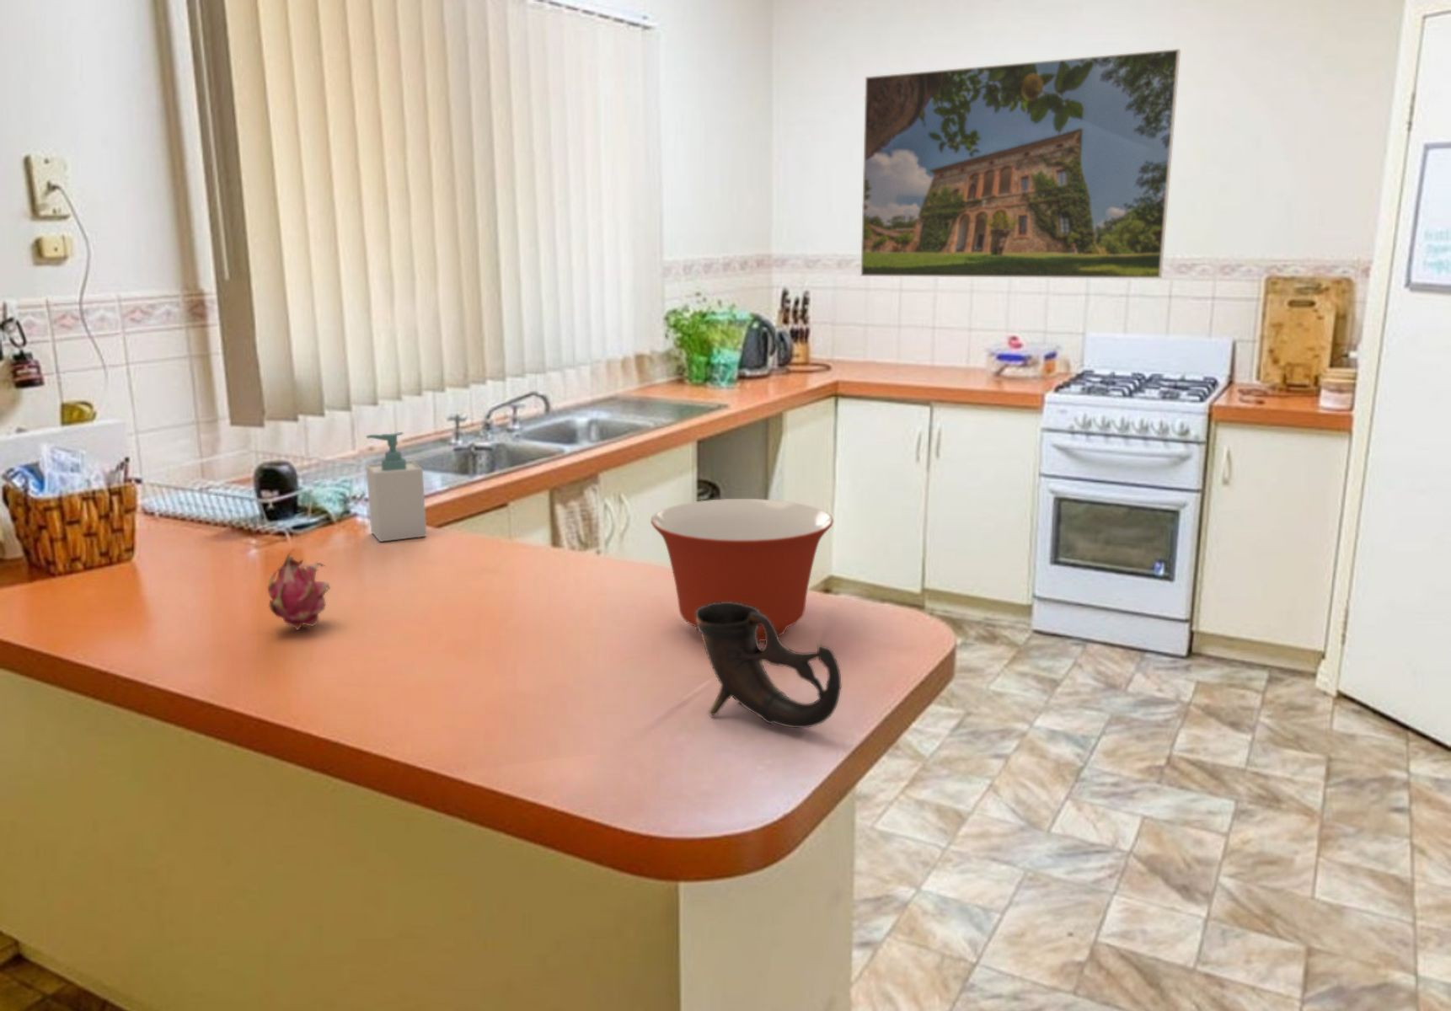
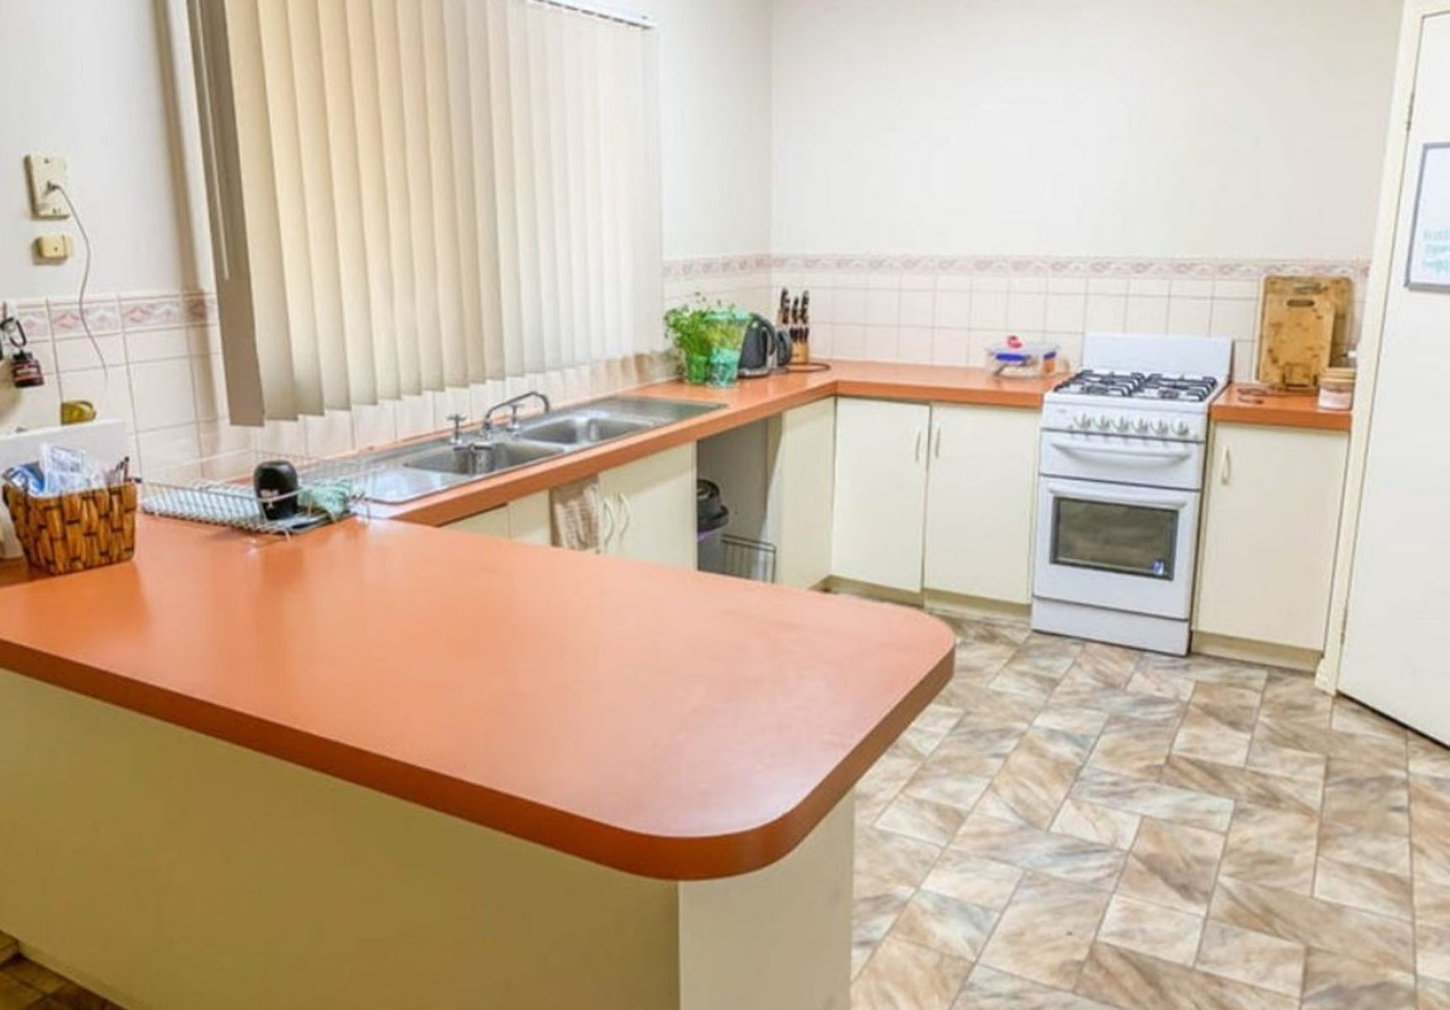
- soap bottle (395, 484)
- cup (765, 670)
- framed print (1006, 173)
- mixing bowl (742, 573)
- fruit (299, 588)
